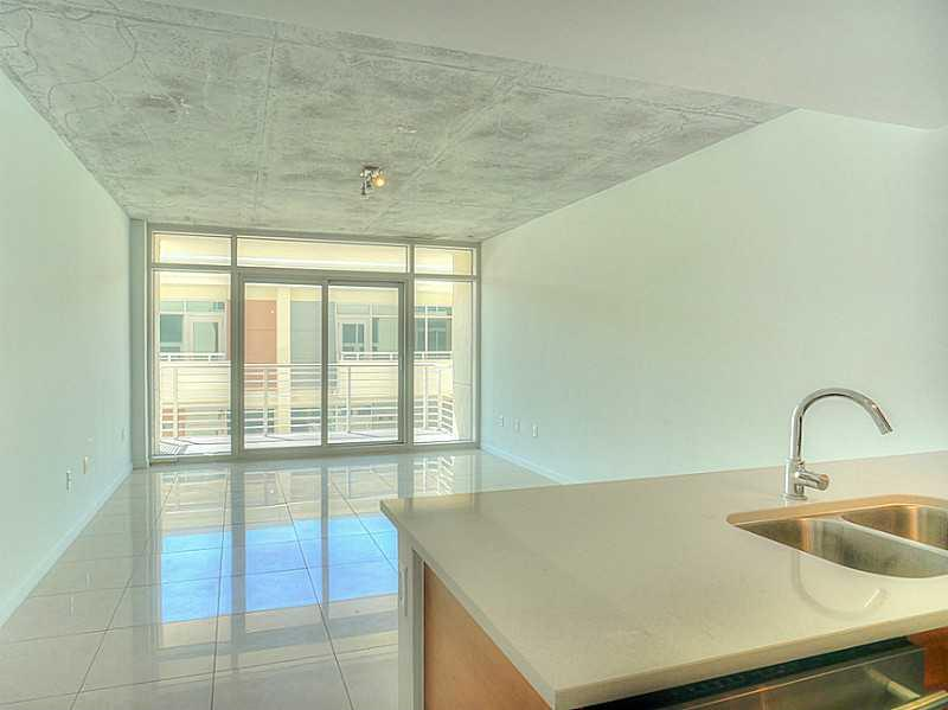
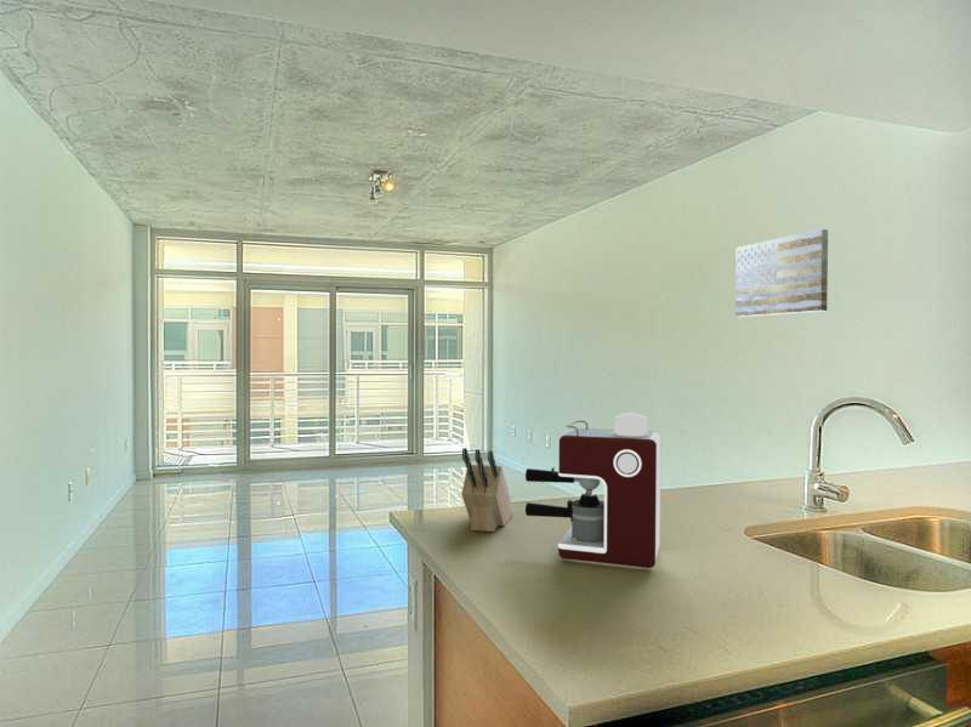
+ coffee maker (589, 482)
+ knife block (487, 483)
+ wall art (778, 277)
